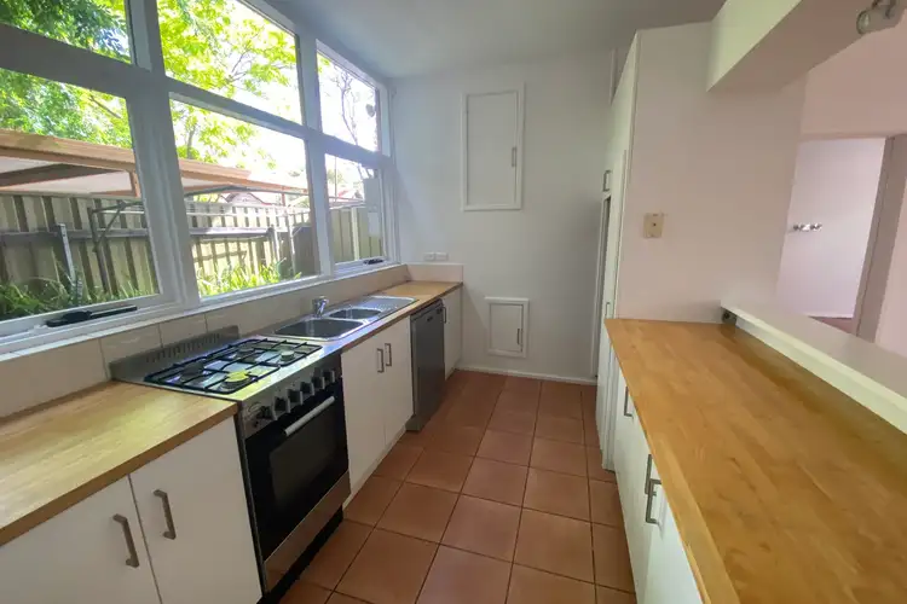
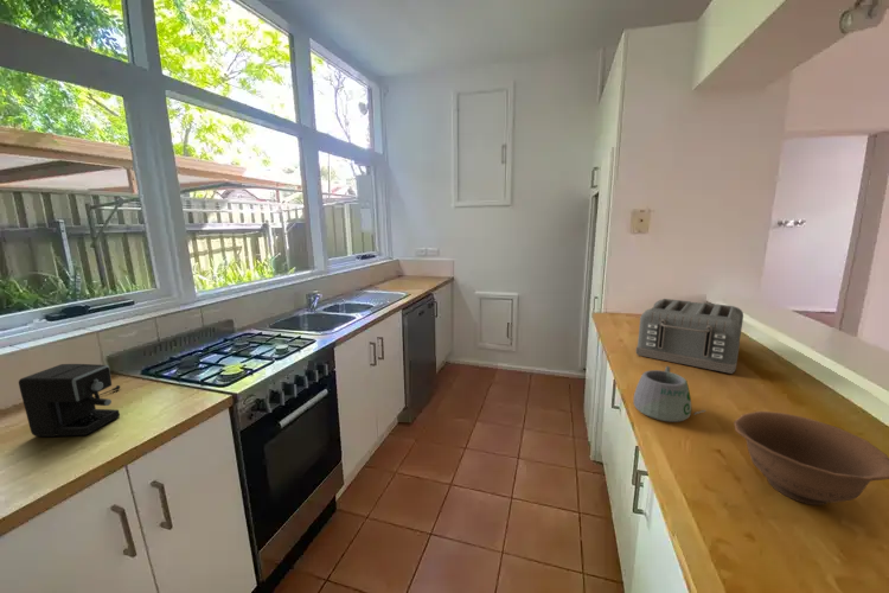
+ bowl (801, 464)
+ toaster (689, 331)
+ mug (670, 391)
+ coffee maker (98, 384)
